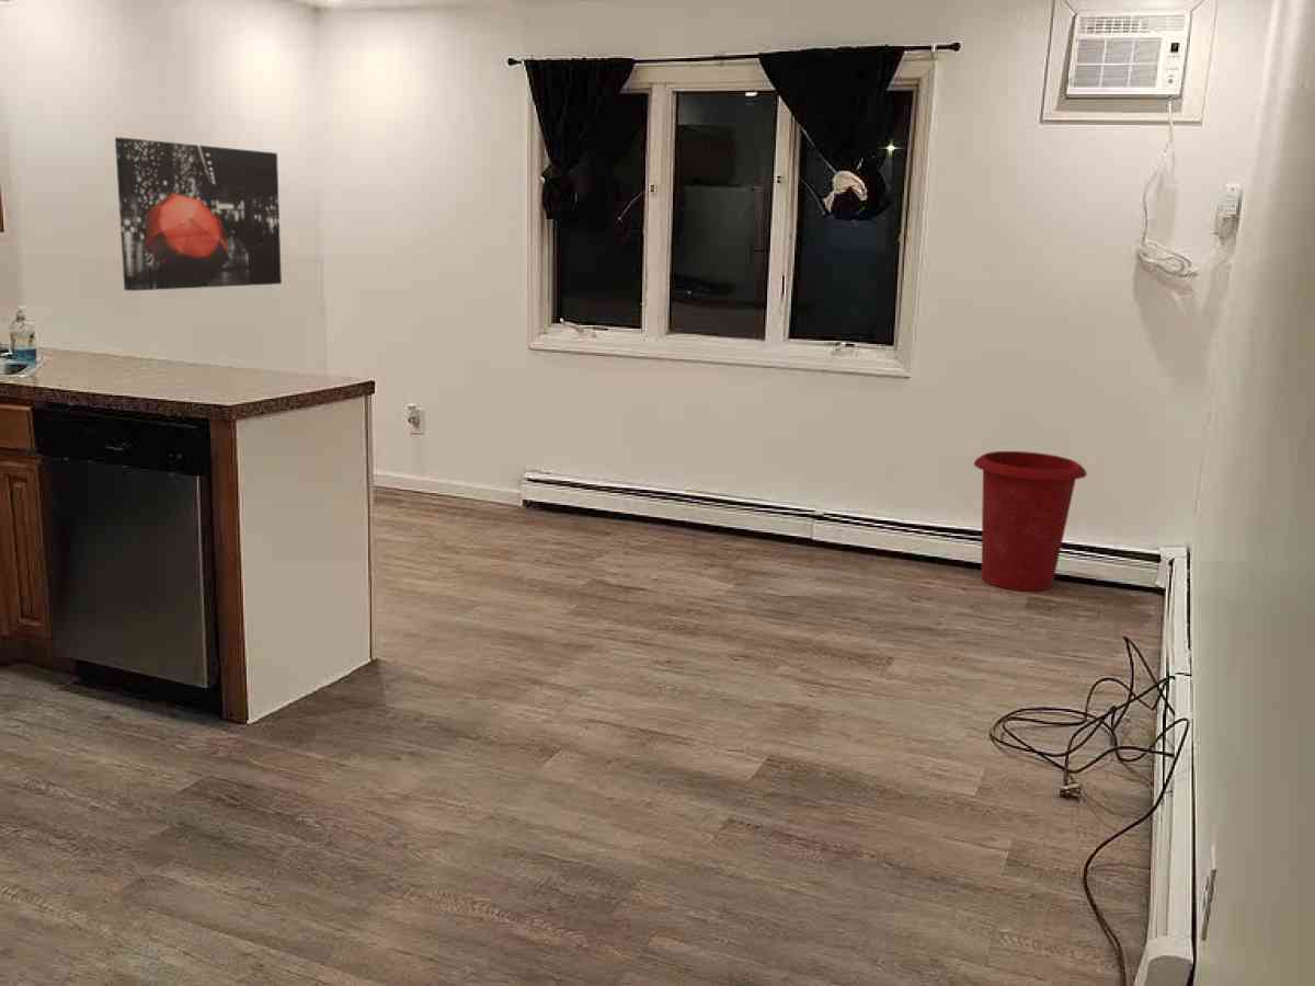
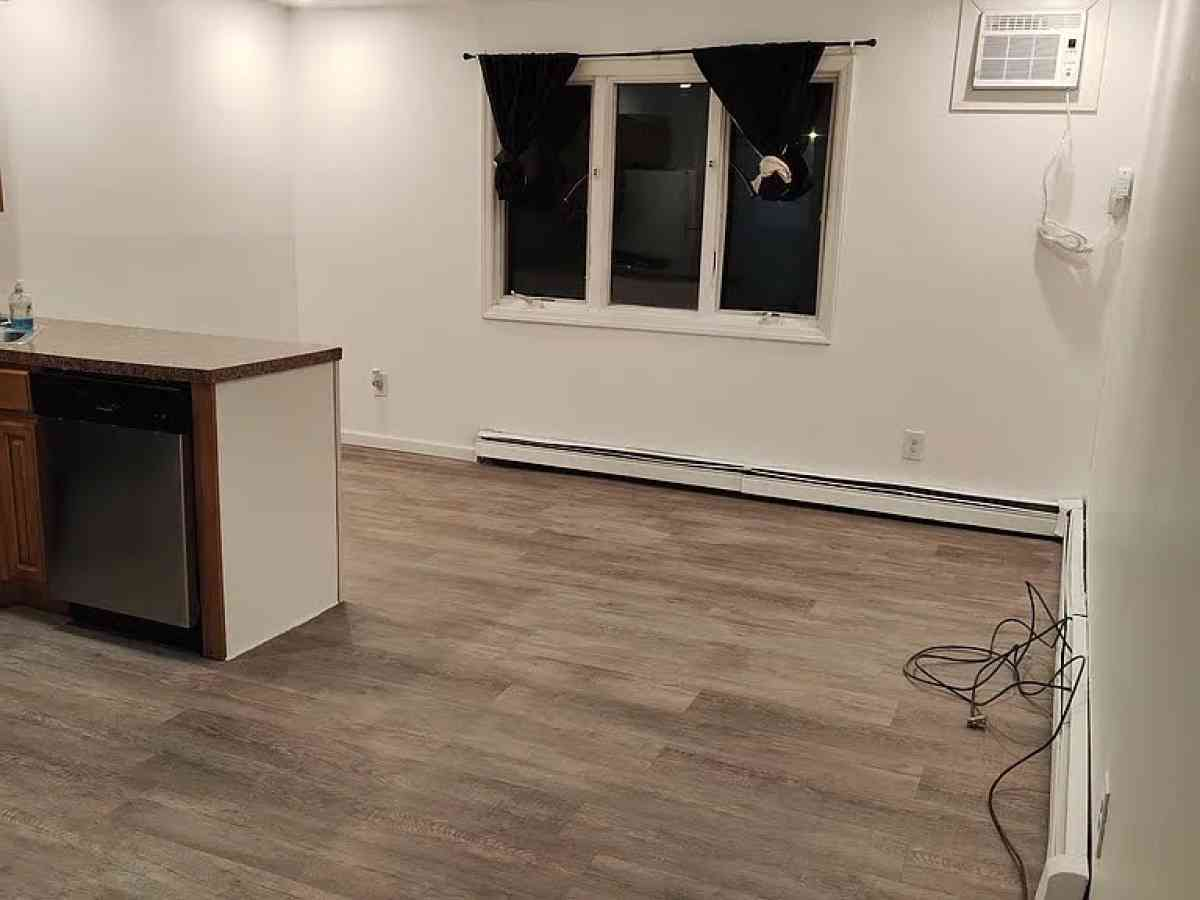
- wall art (205, 217)
- waste bin (1022, 520)
